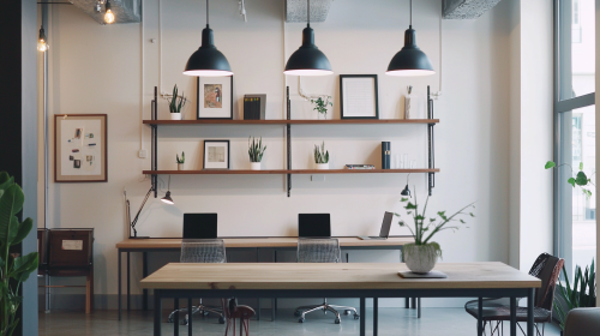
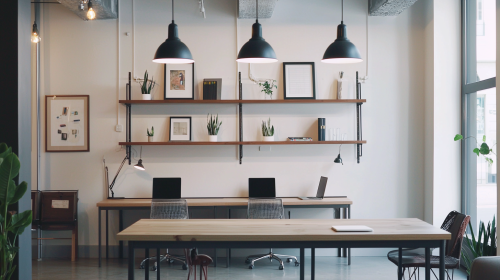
- potted plant (434, 224)
